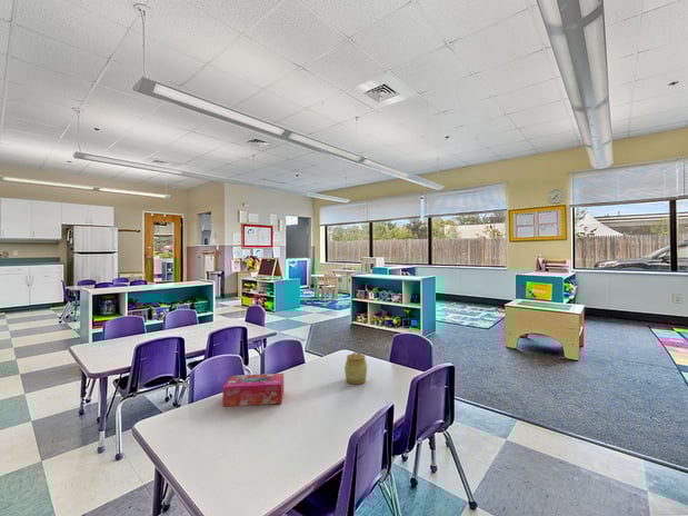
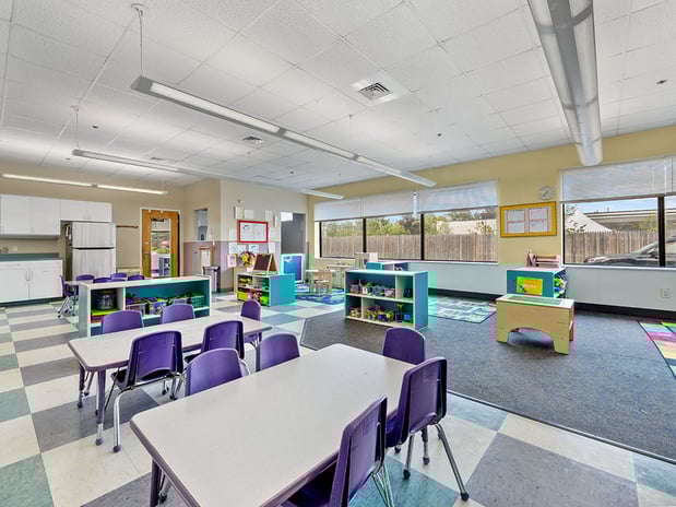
- jar (356, 365)
- tissue box (255, 388)
